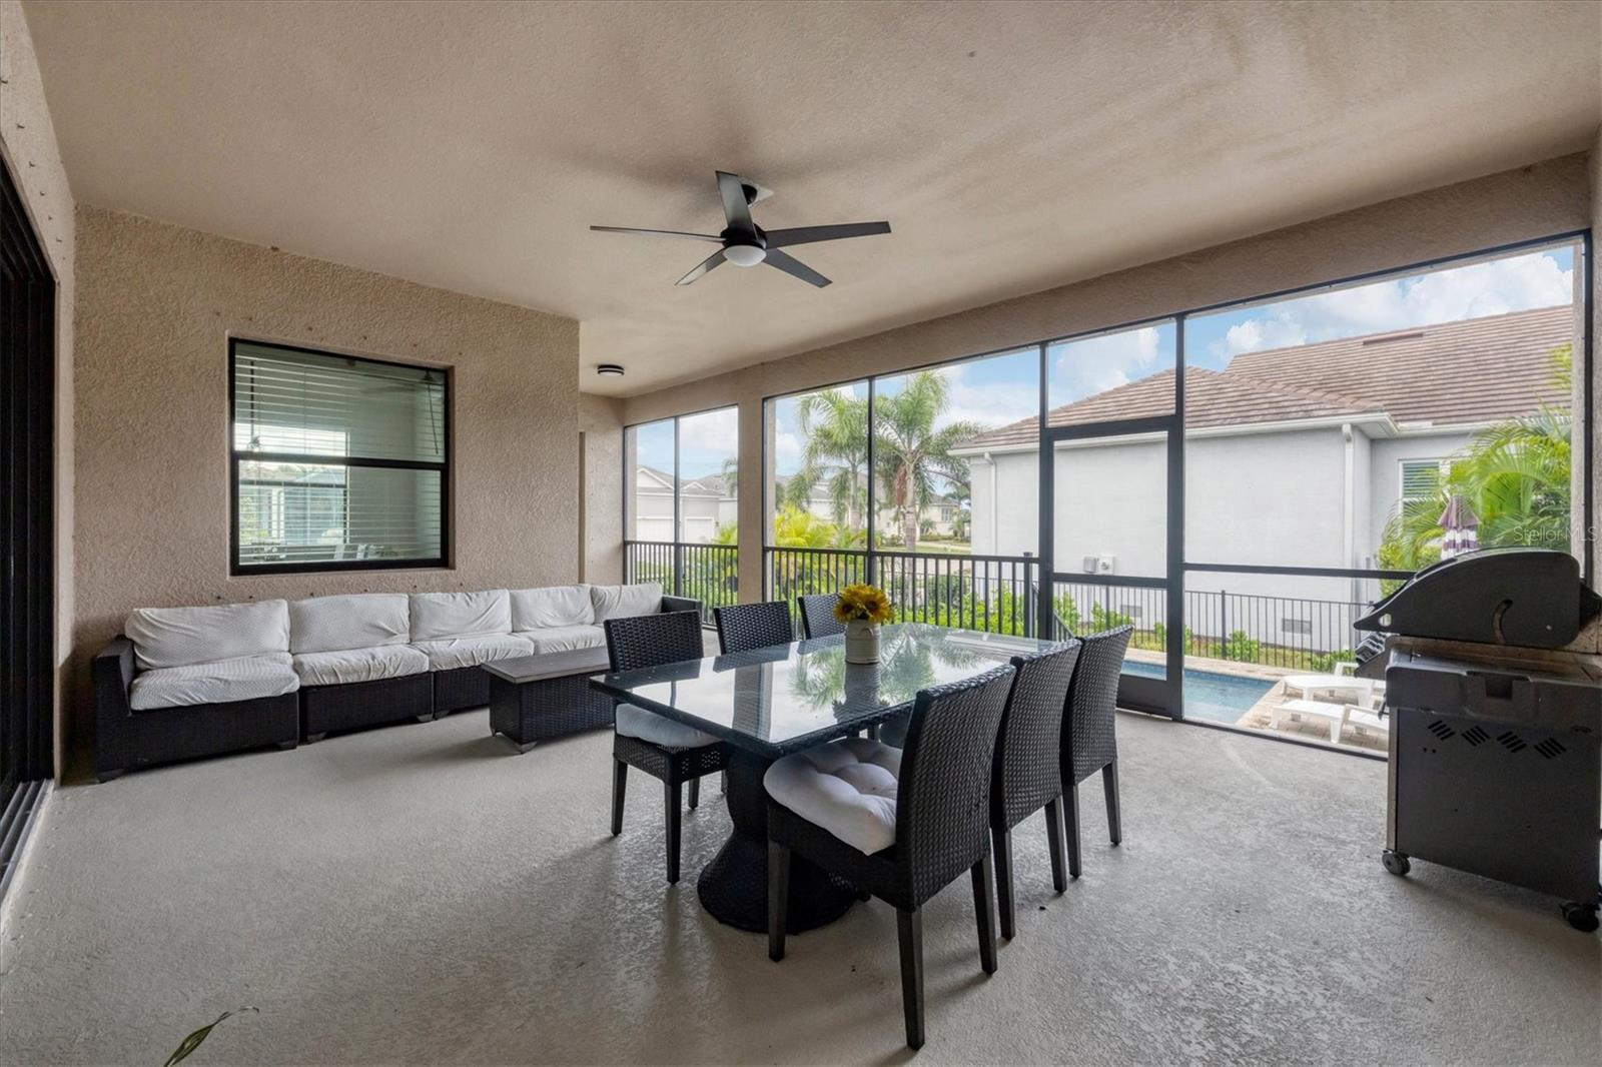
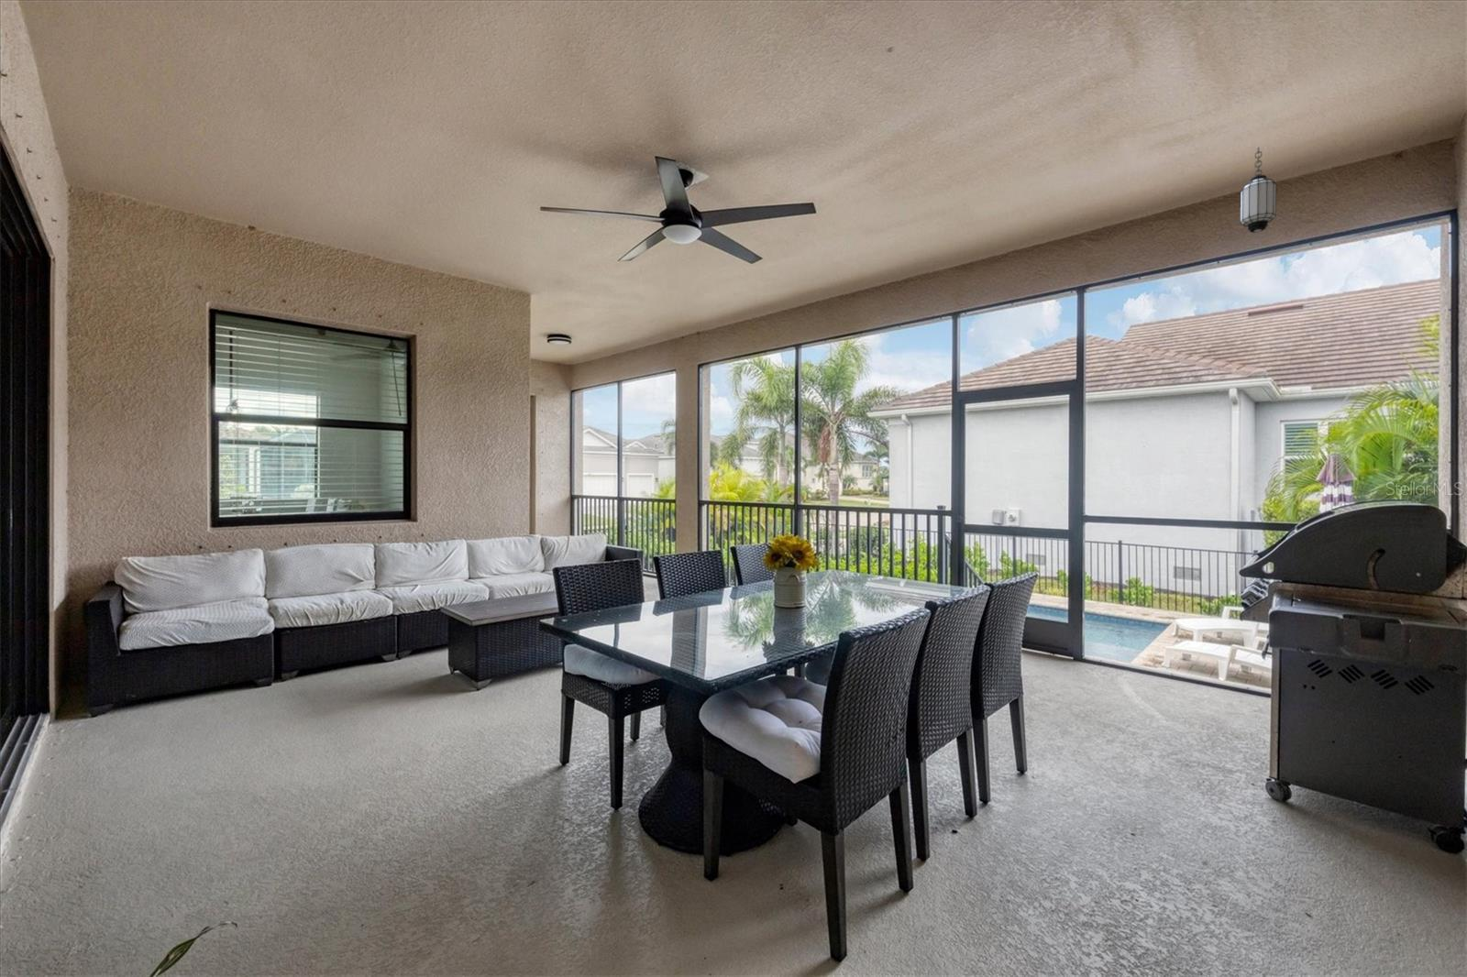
+ hanging lantern (1258, 188)
